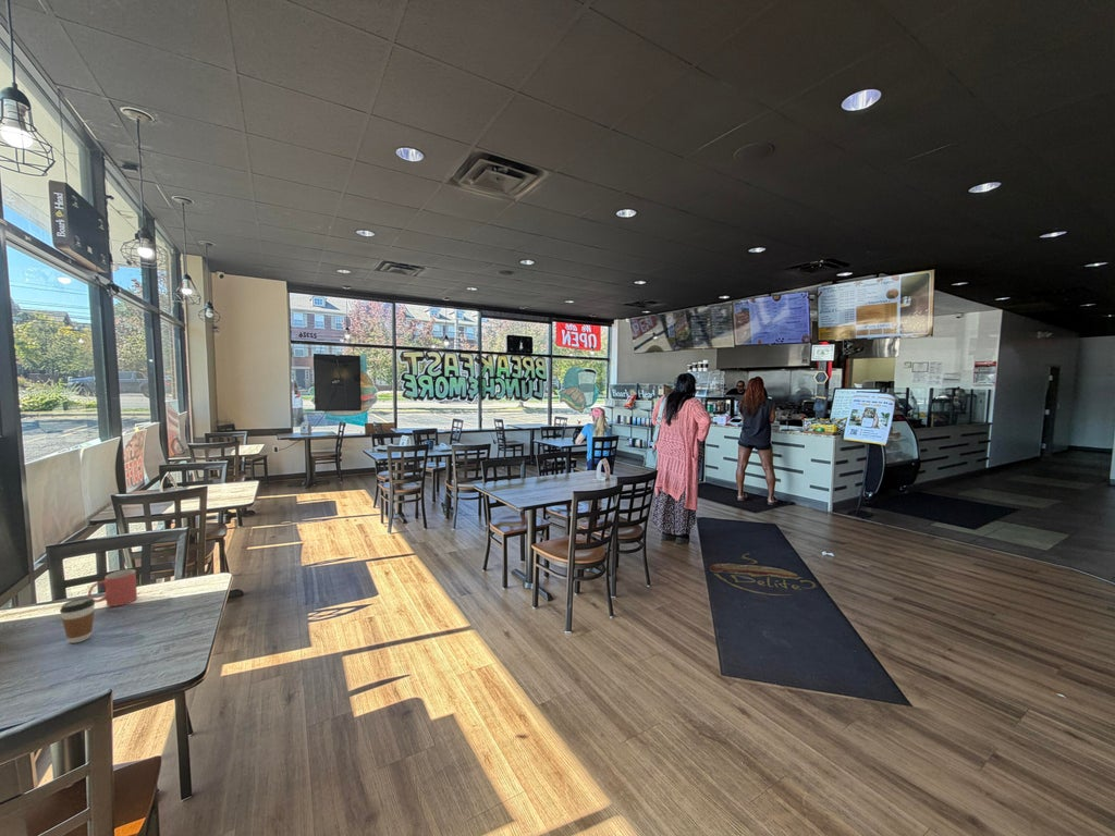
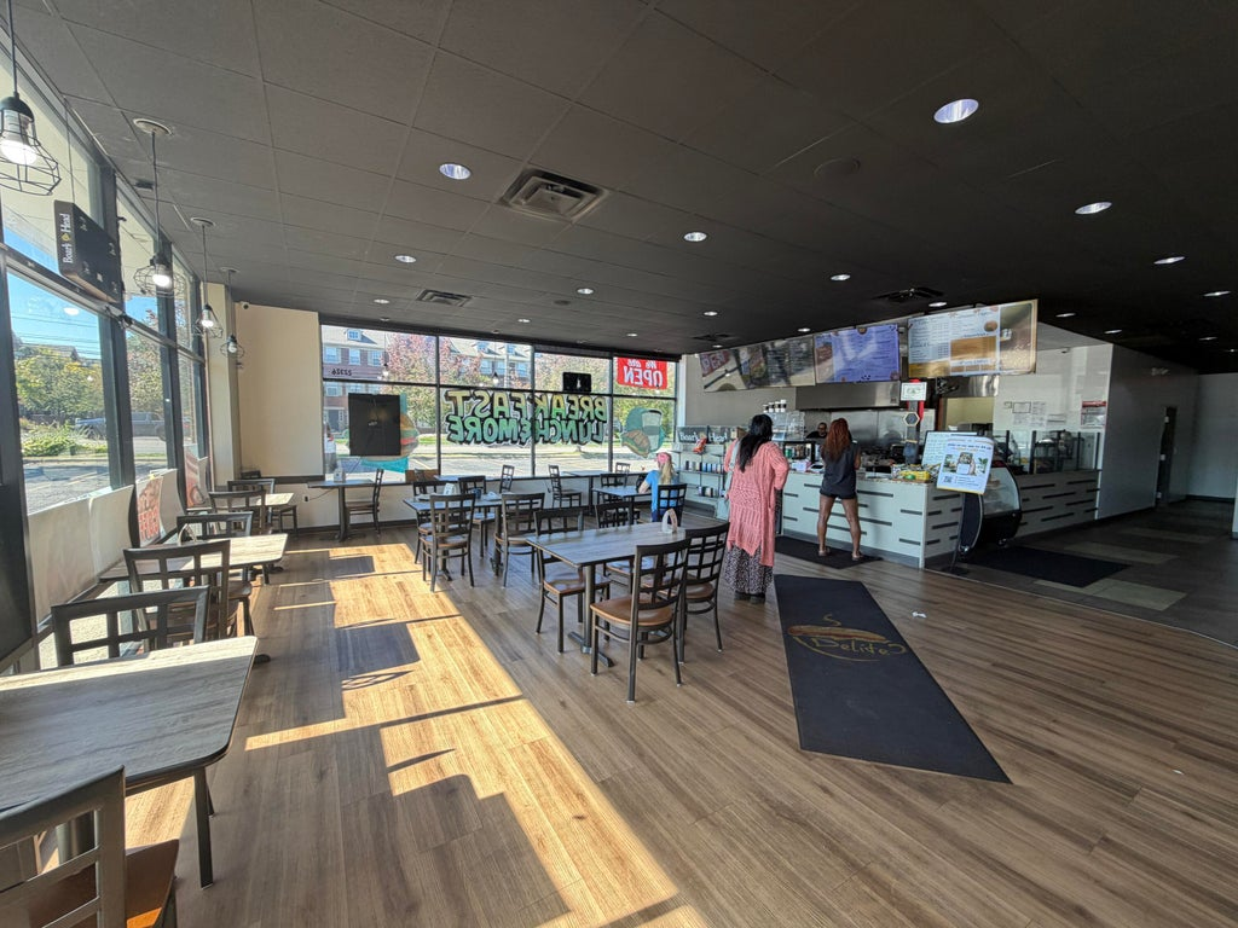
- mug (112, 589)
- coffee cup (78, 619)
